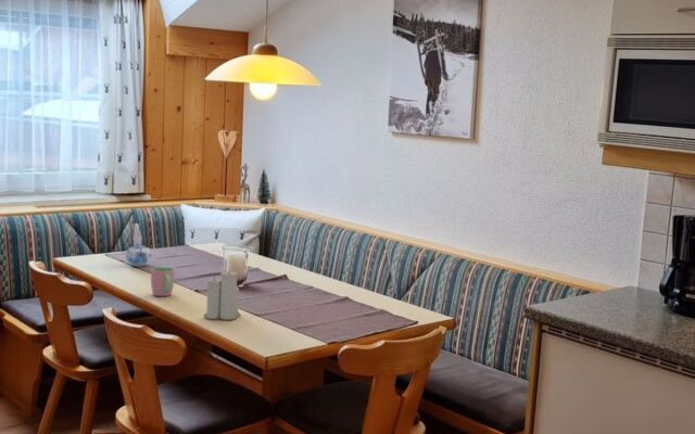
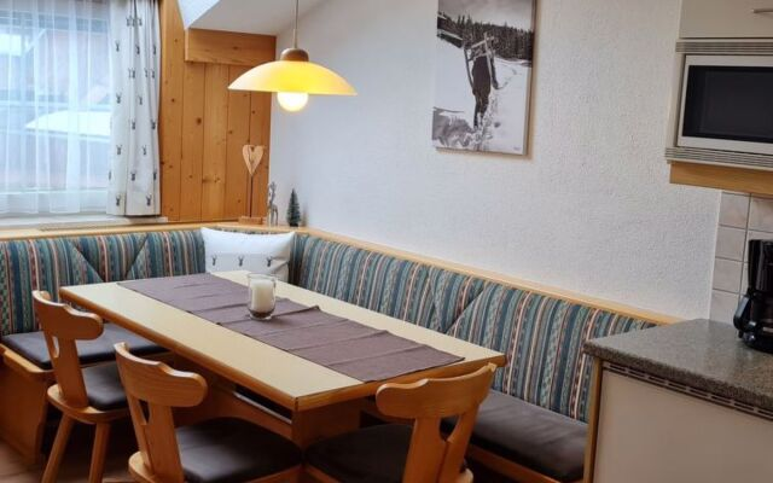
- ceramic pitcher (138, 244)
- candle (225, 292)
- cup (163, 282)
